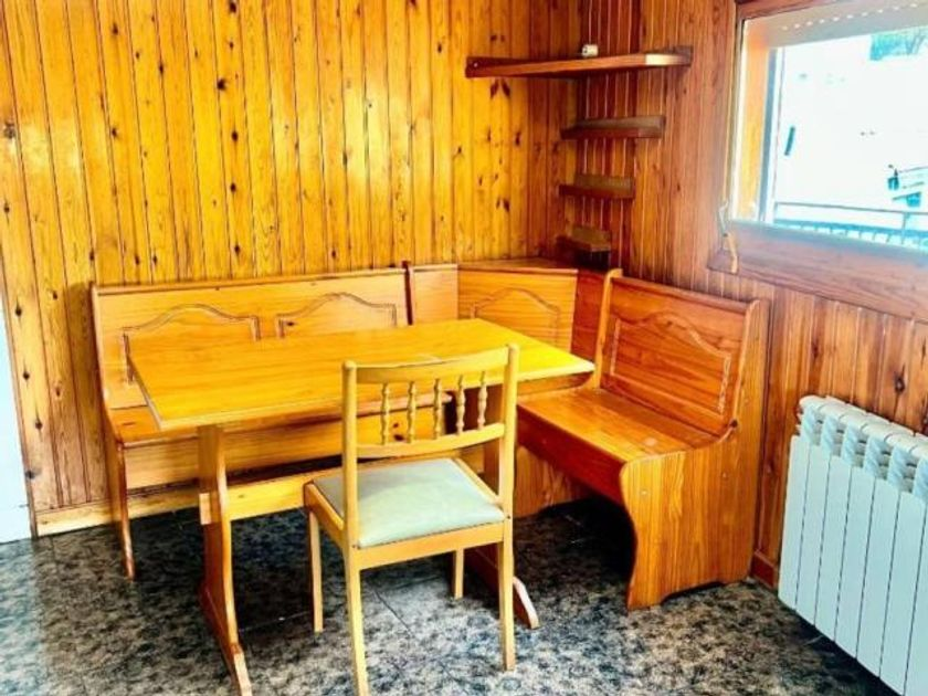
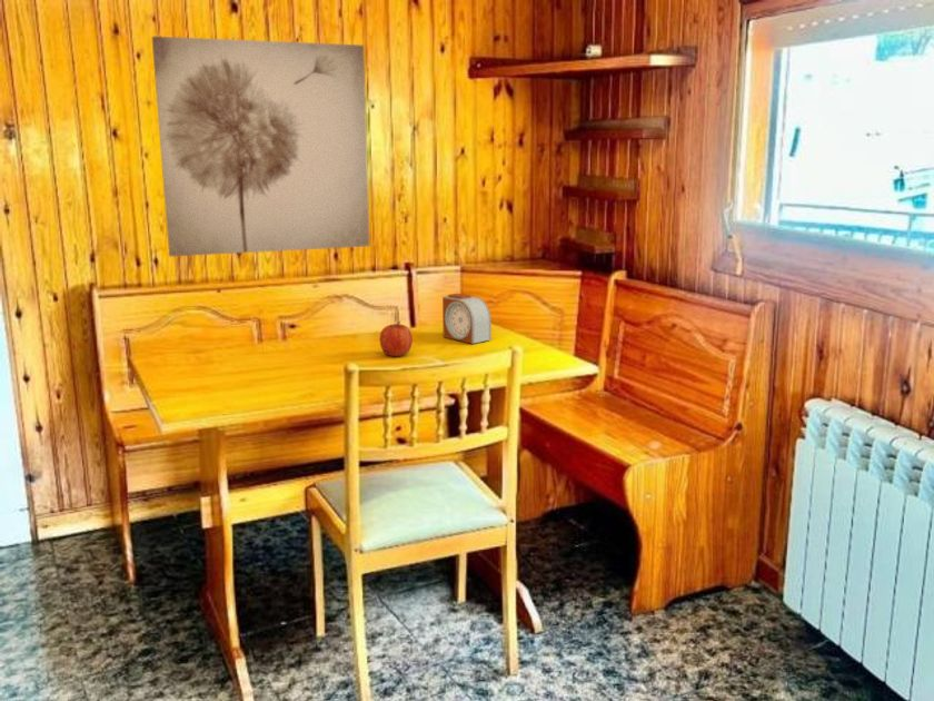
+ fruit (396, 337)
+ wall art (268, 148)
+ alarm clock (465, 317)
